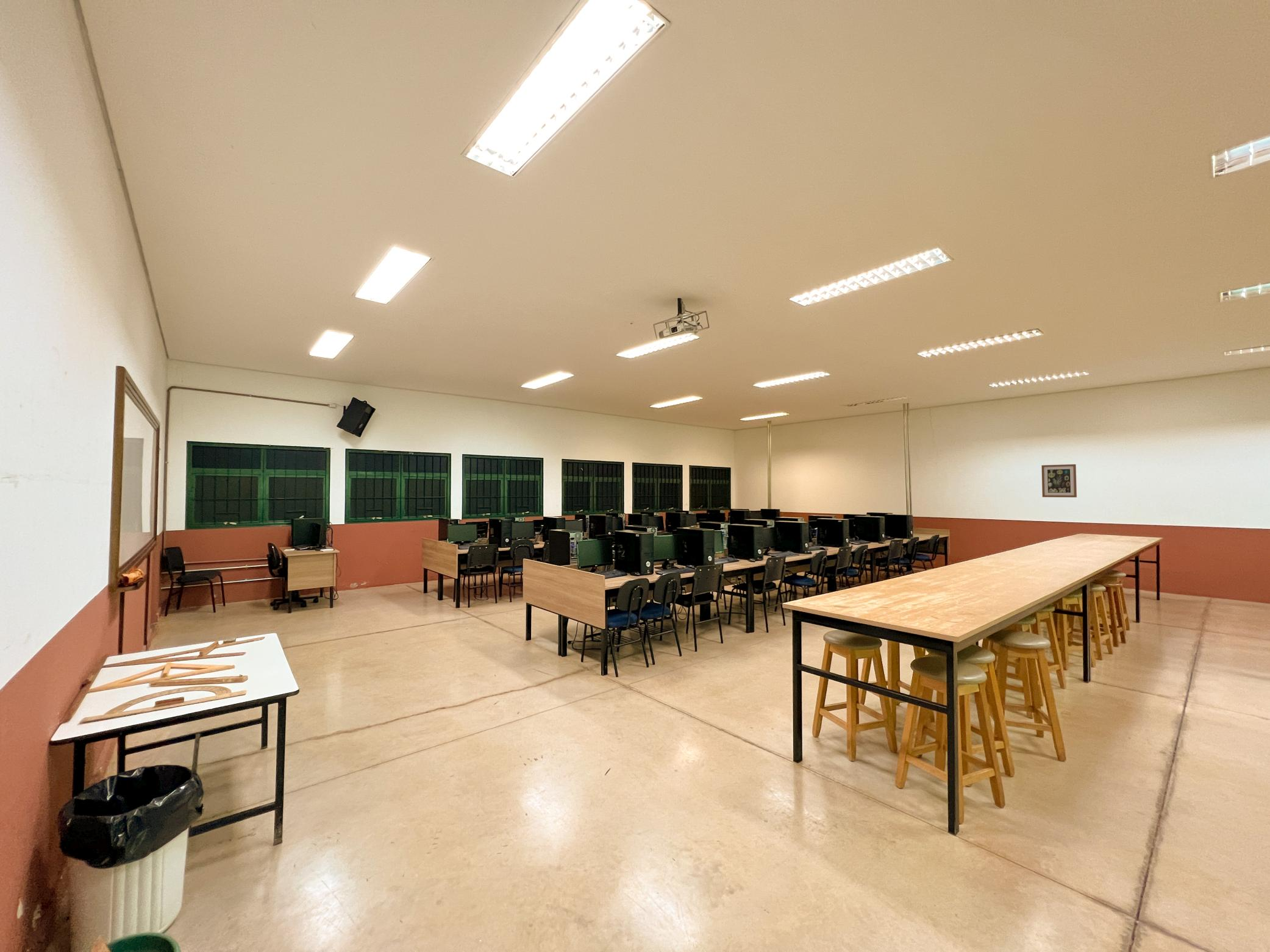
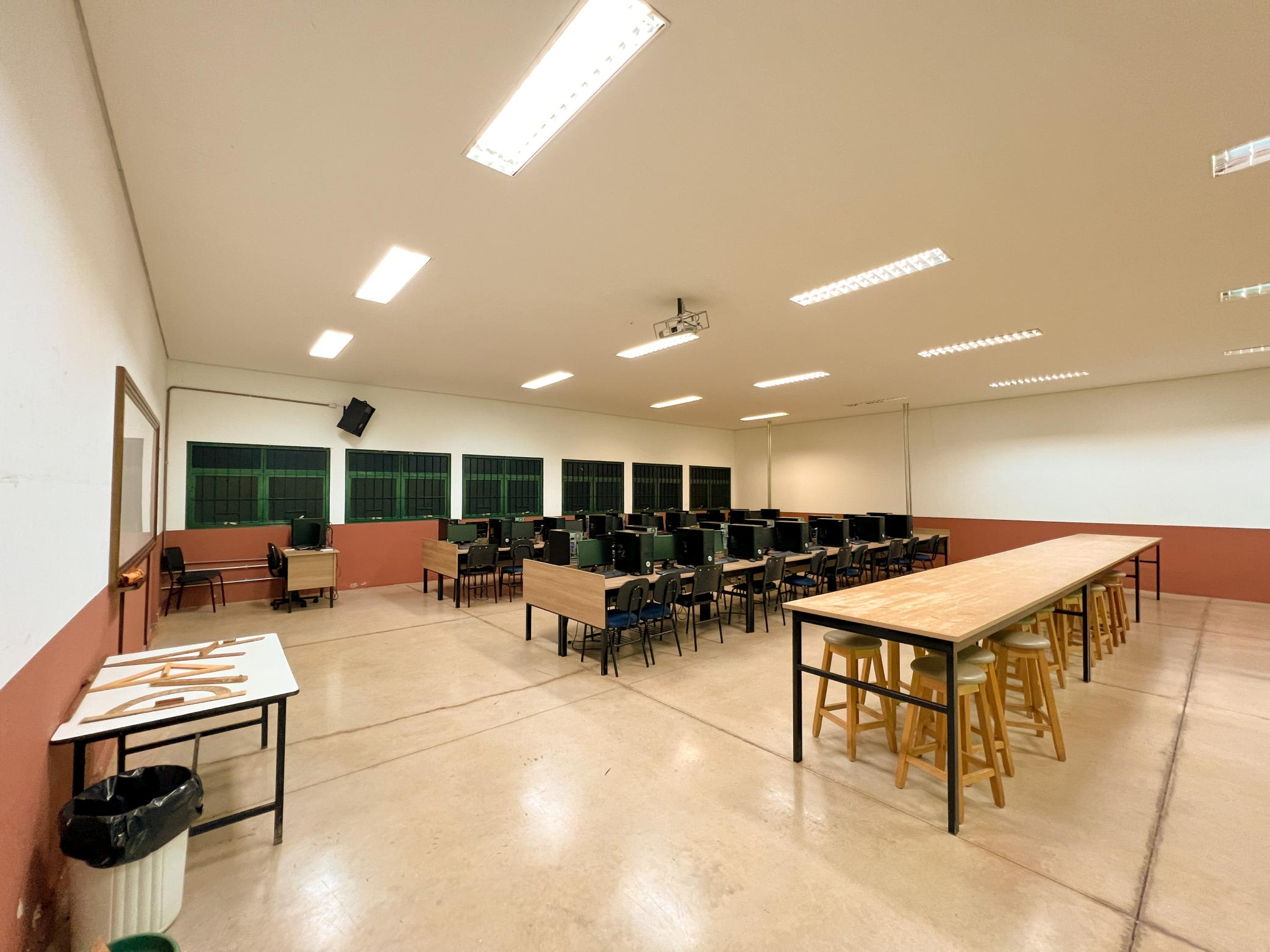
- wall art (1058, 481)
